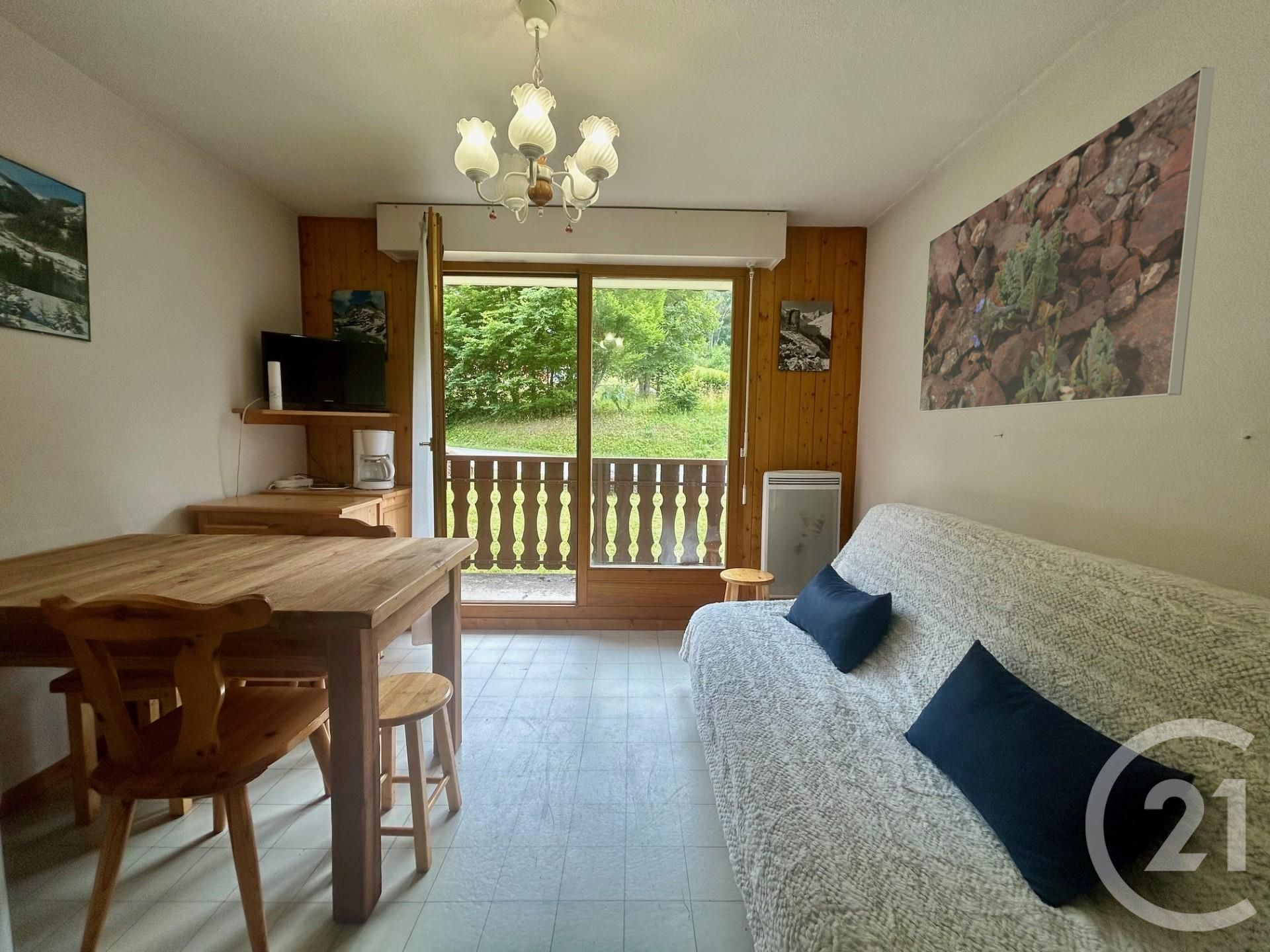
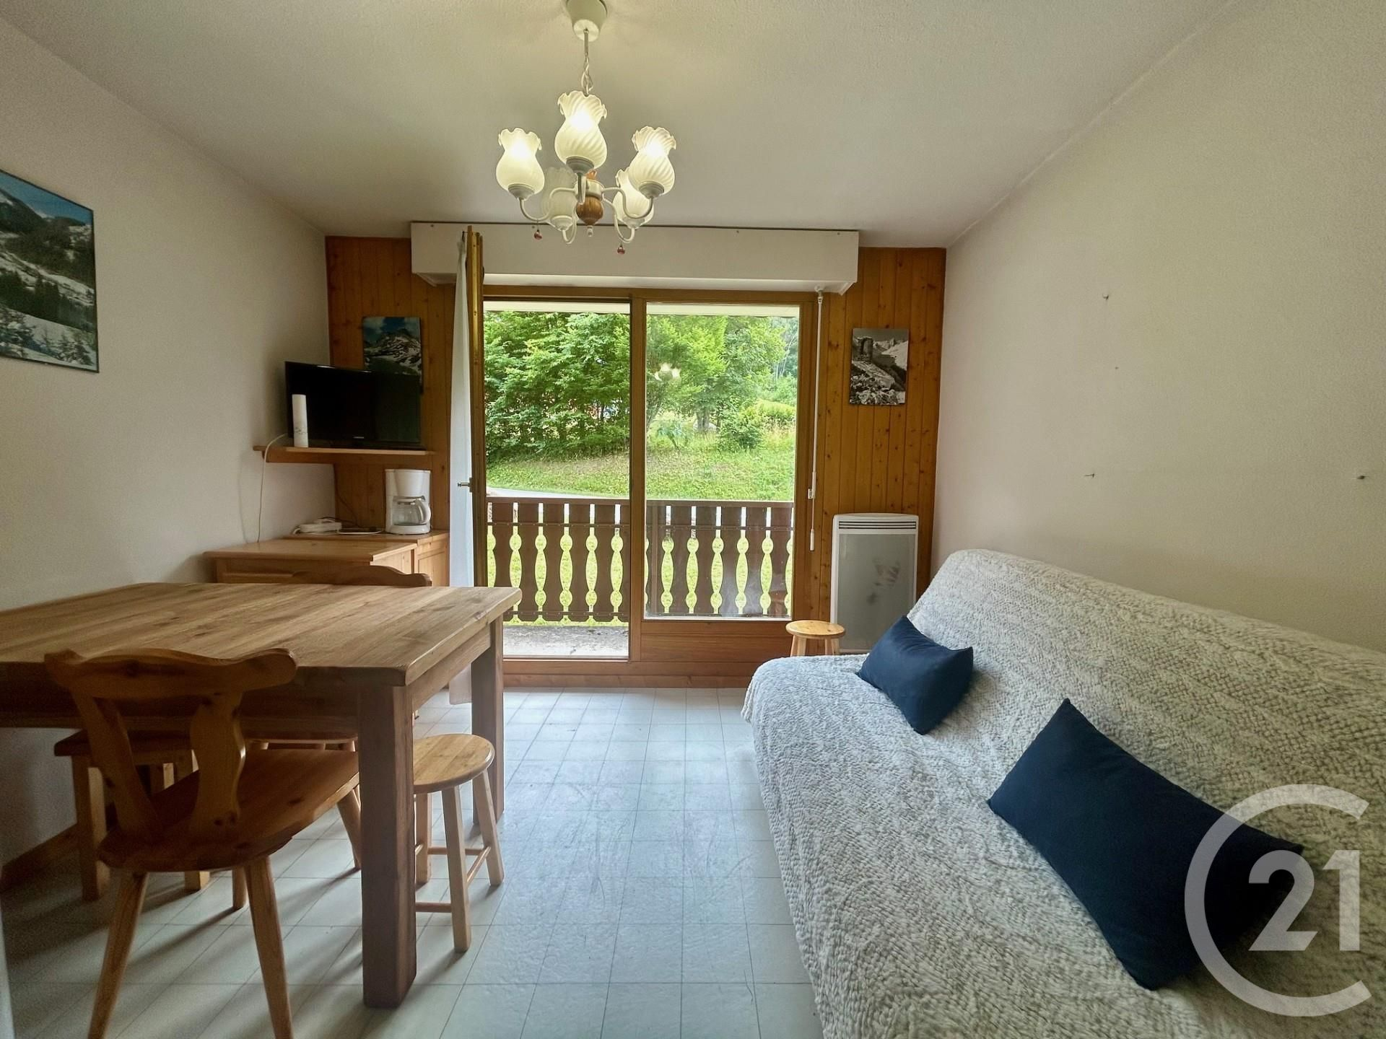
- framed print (1019, 296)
